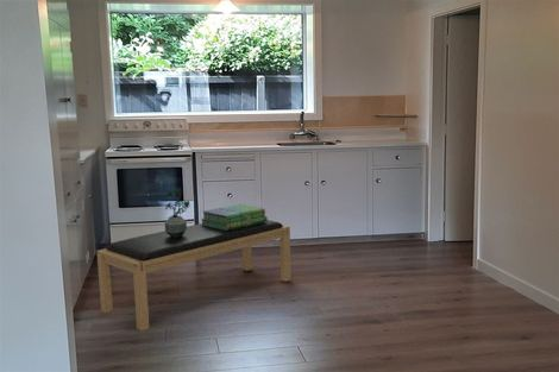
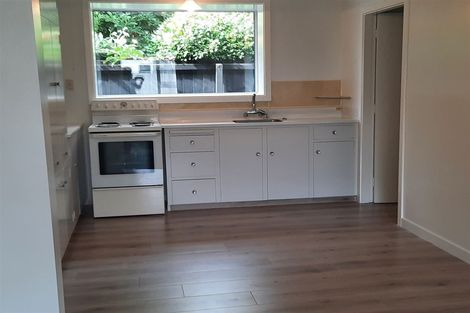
- stack of books (233, 216)
- potted plant (177, 212)
- bench (201, 258)
